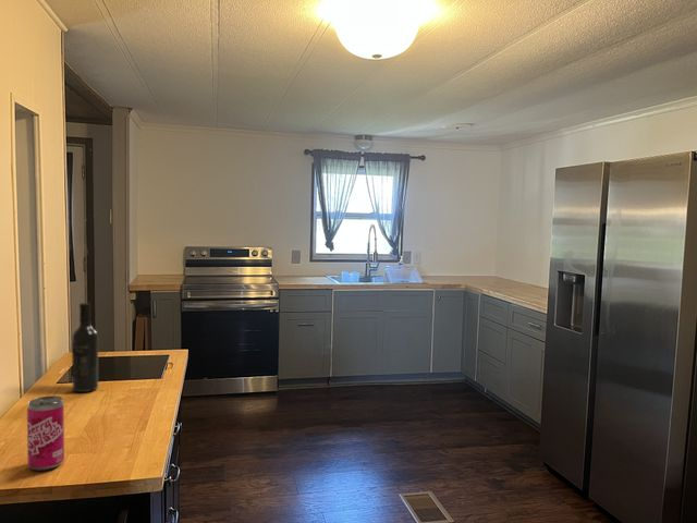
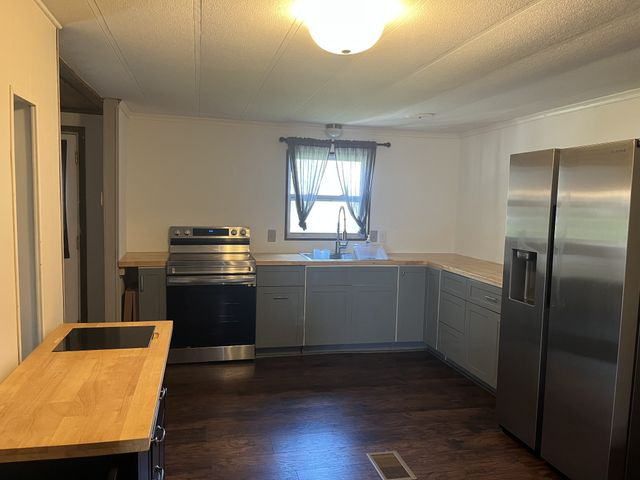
- beverage can (46, 433)
- wine bottle (85, 346)
